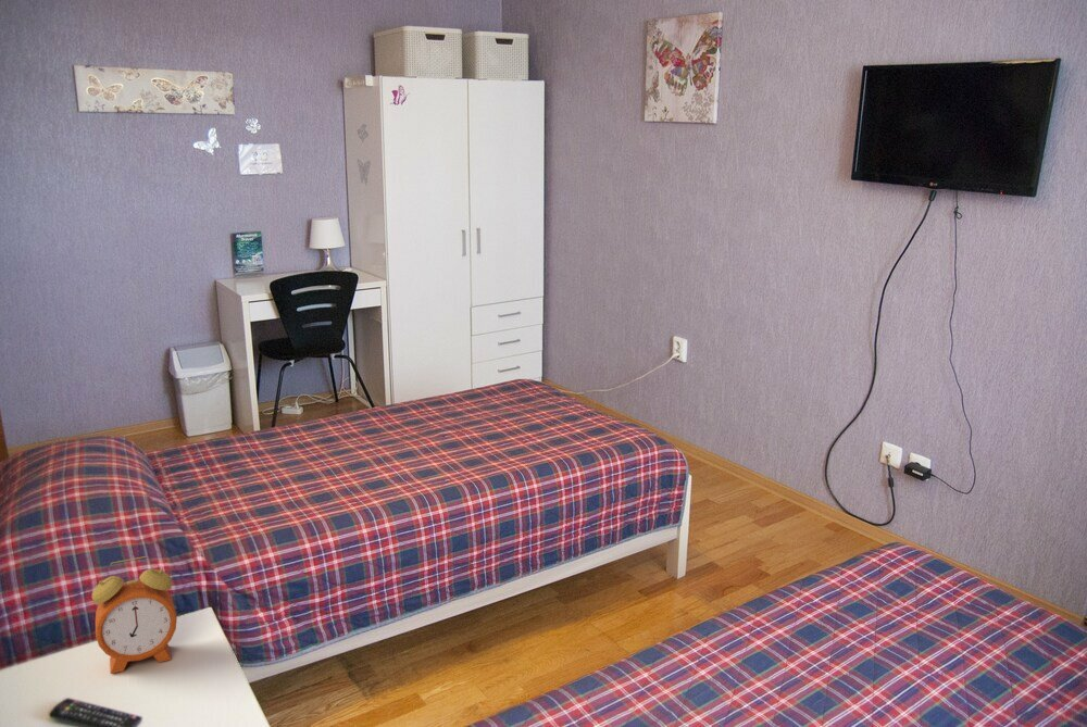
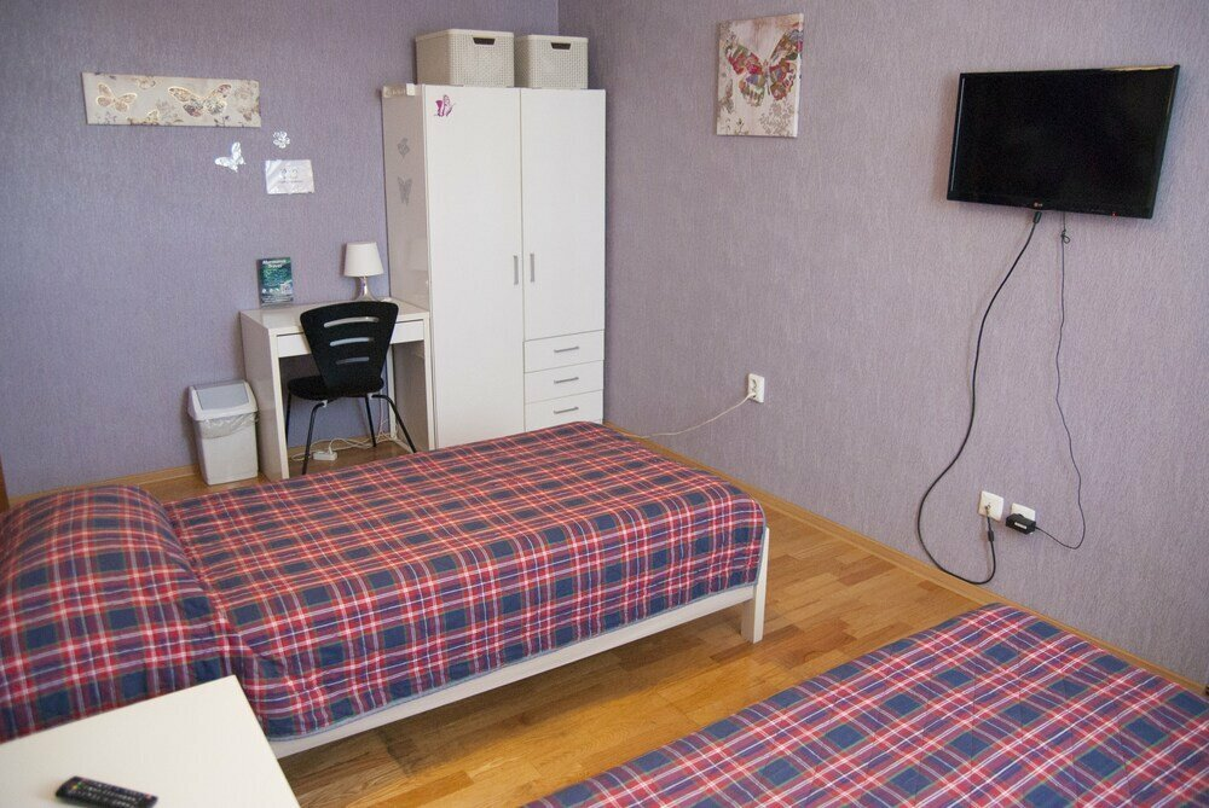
- alarm clock (135, 610)
